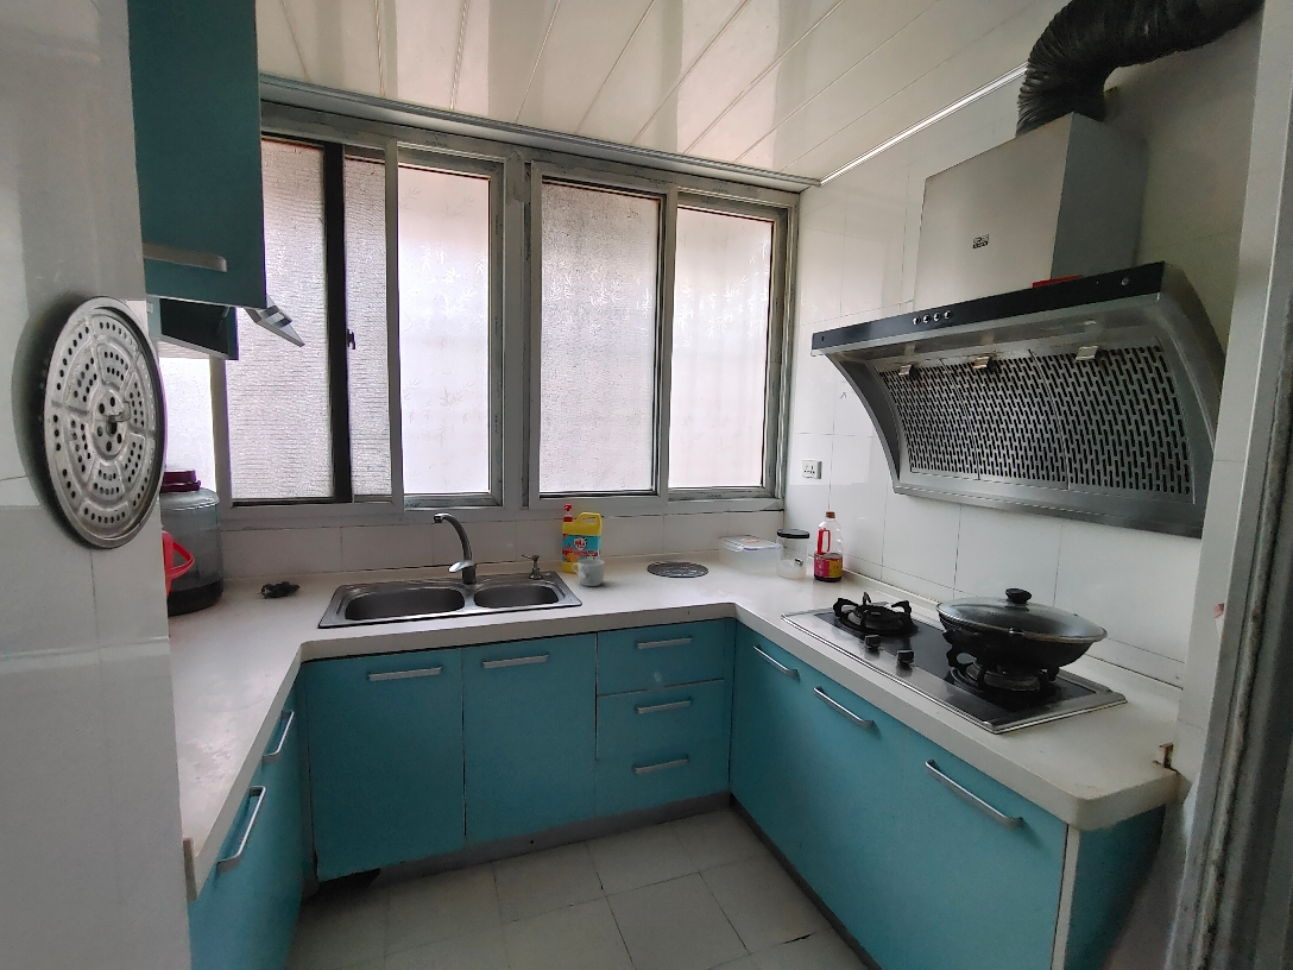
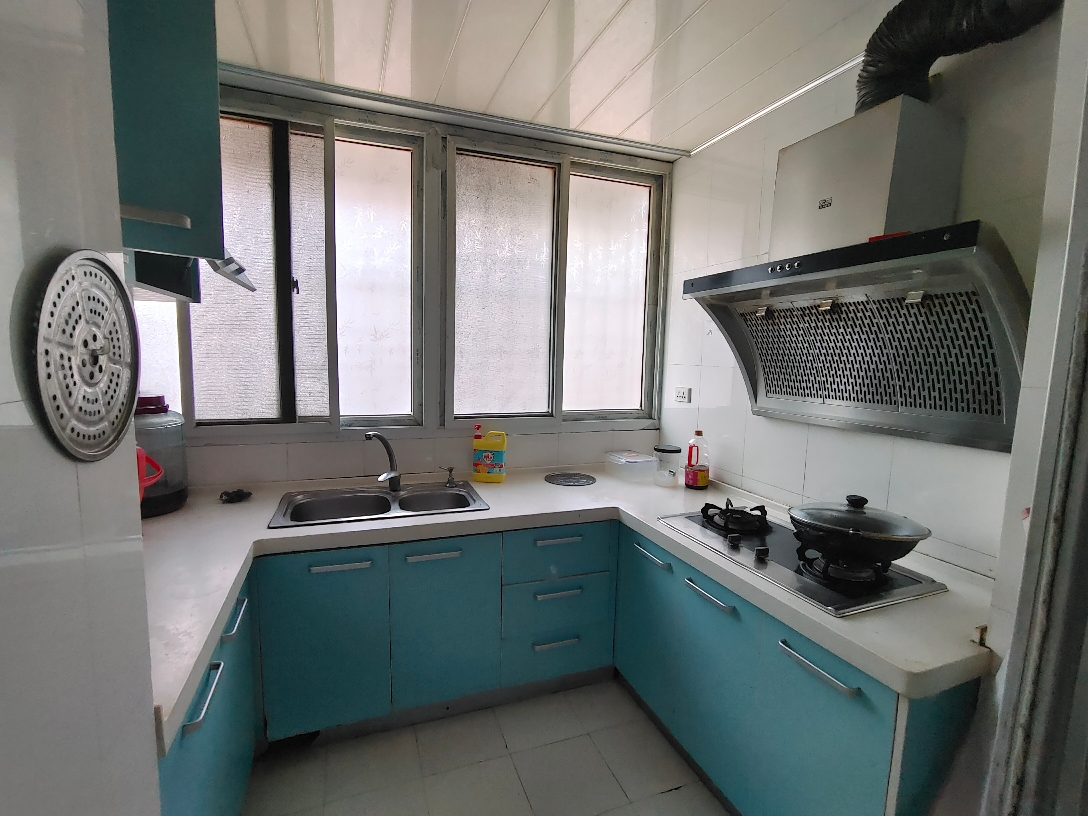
- mug (587, 572)
